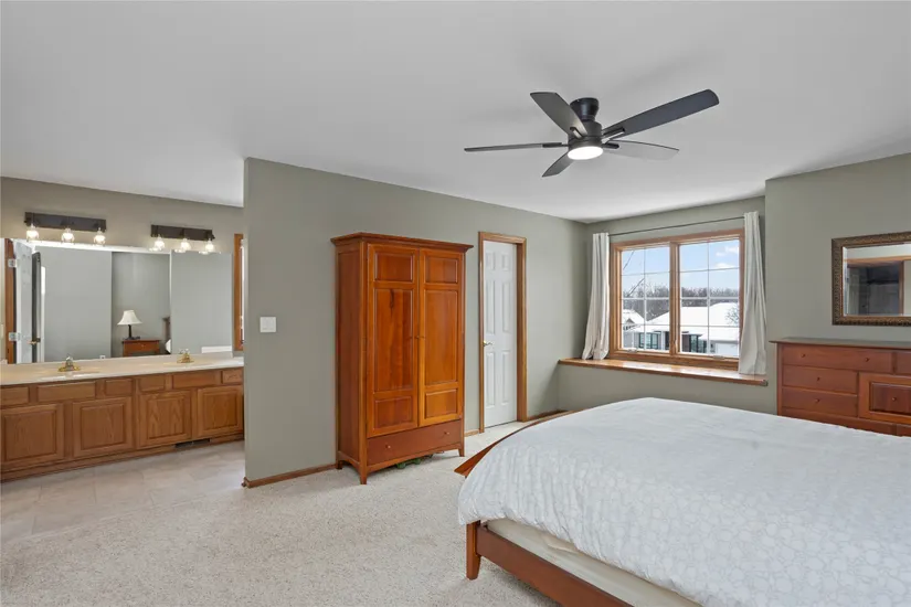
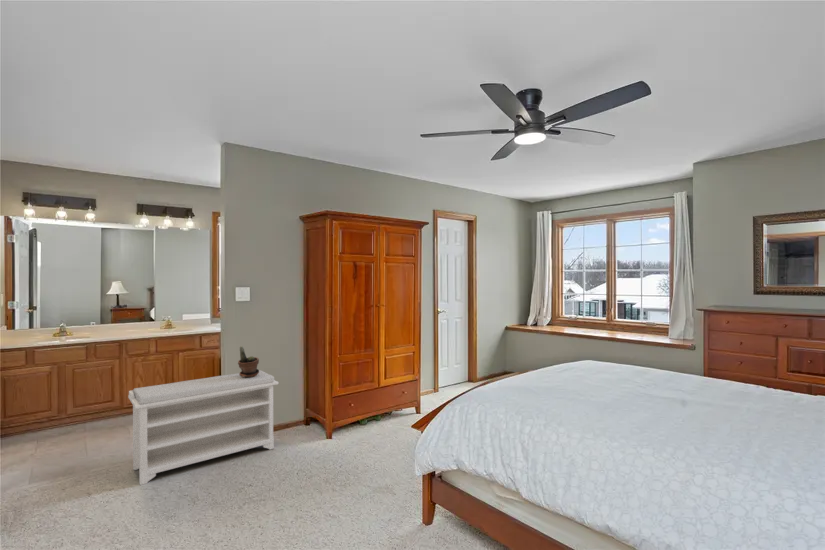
+ bench (207, 419)
+ potted plant (248, 360)
